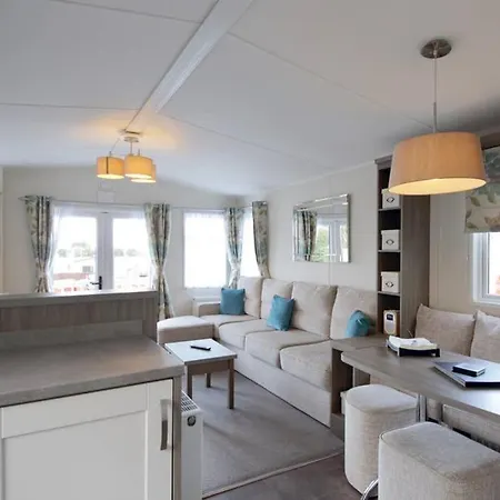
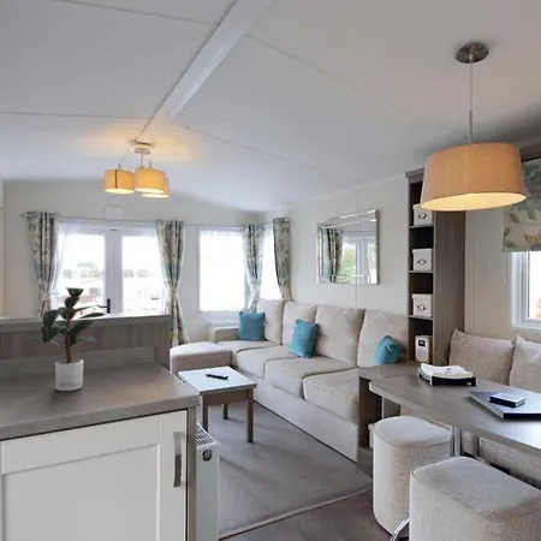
+ potted plant (63, 338)
